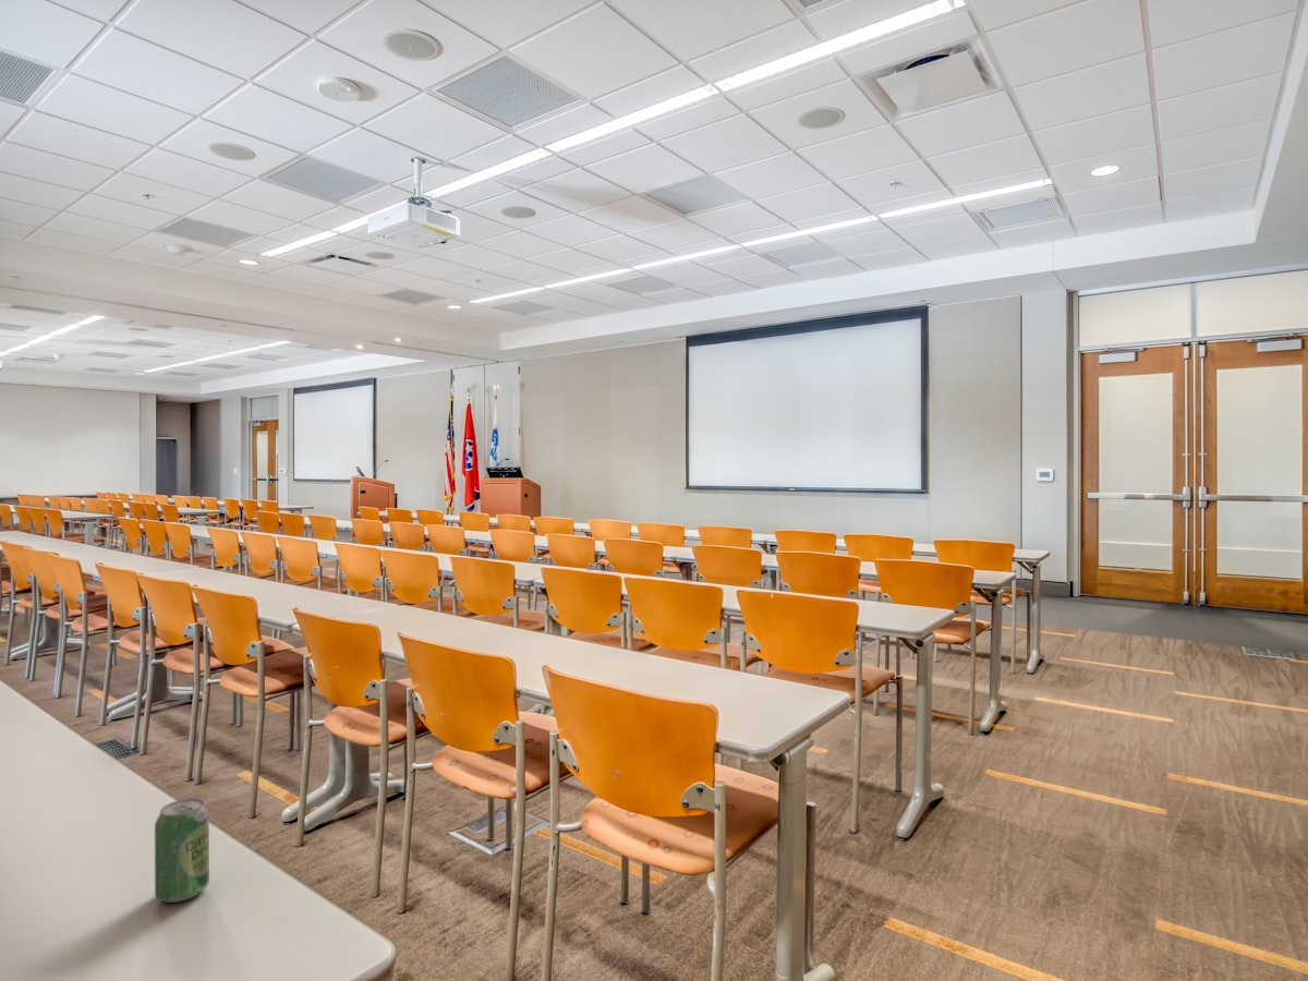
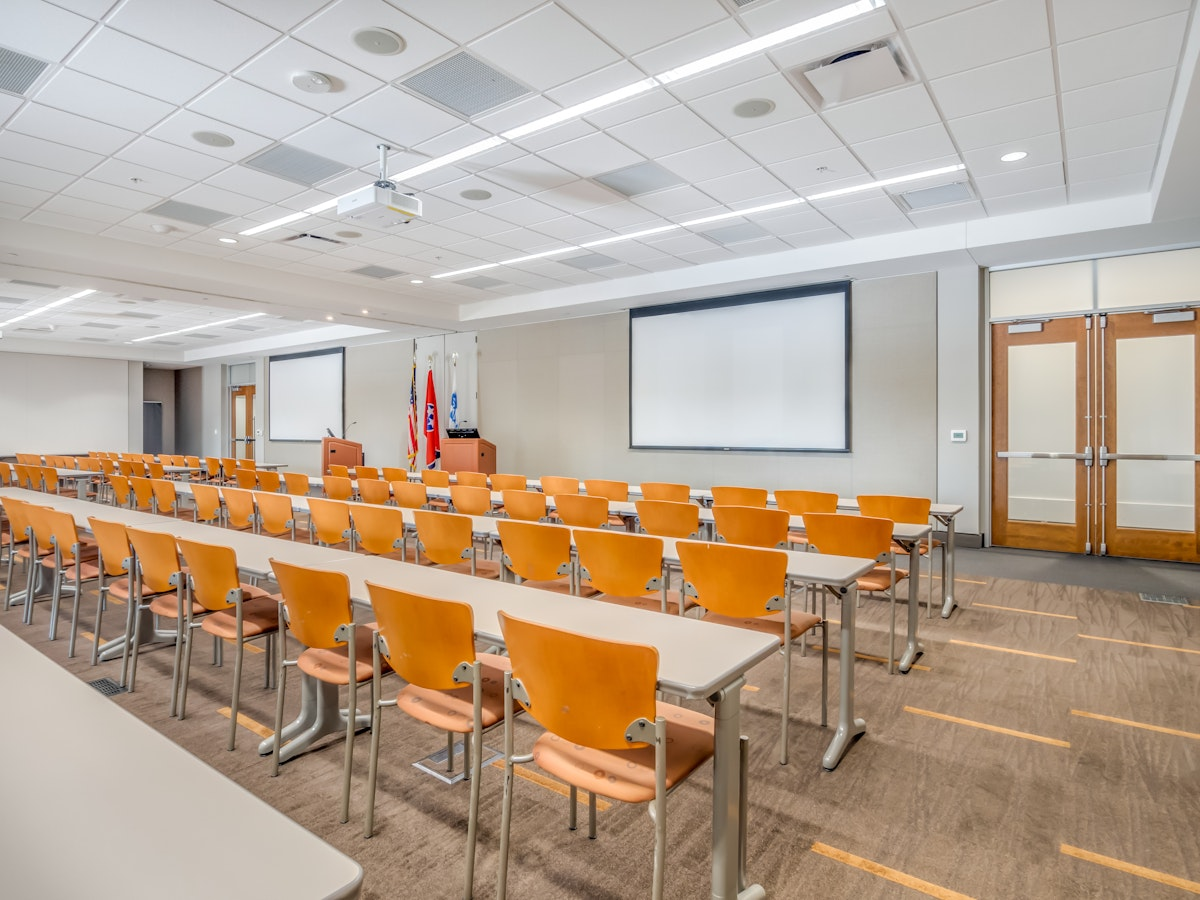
- beverage can (182, 848)
